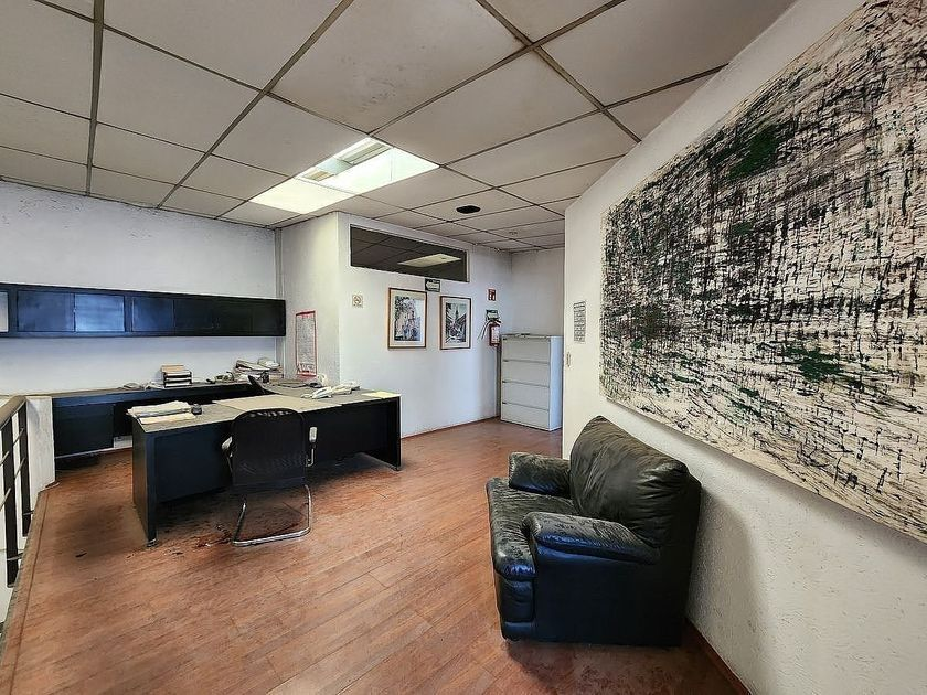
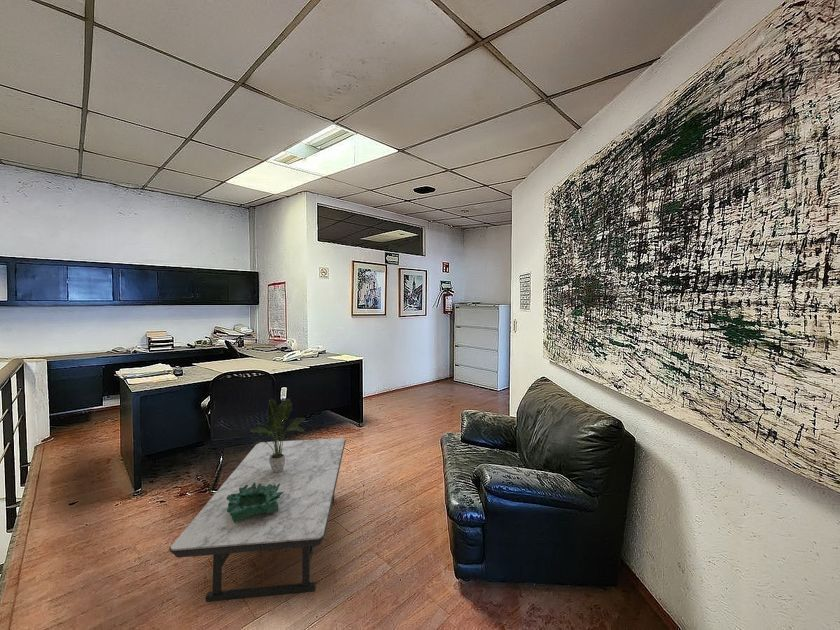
+ potted plant (277, 431)
+ coffee table (282, 509)
+ decorative bowl (255, 500)
